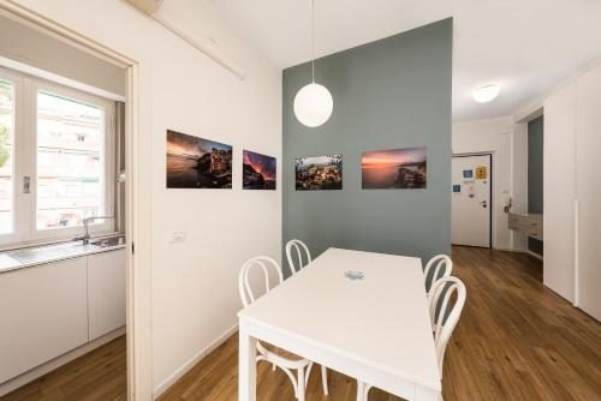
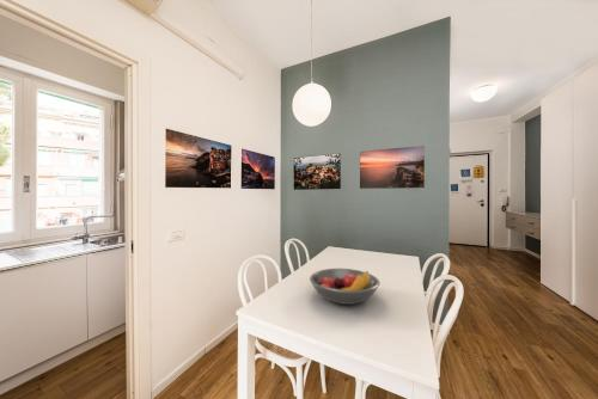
+ fruit bowl (343, 284)
